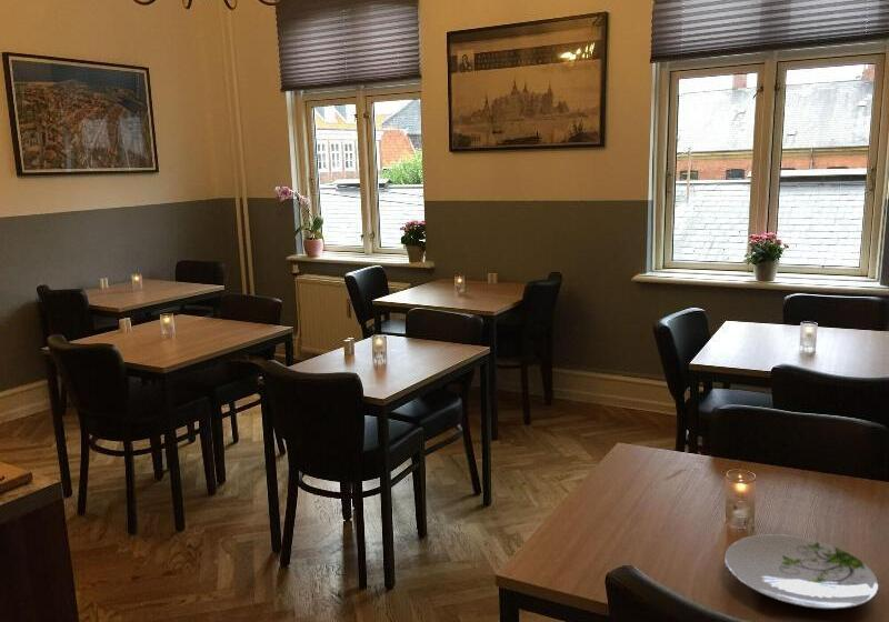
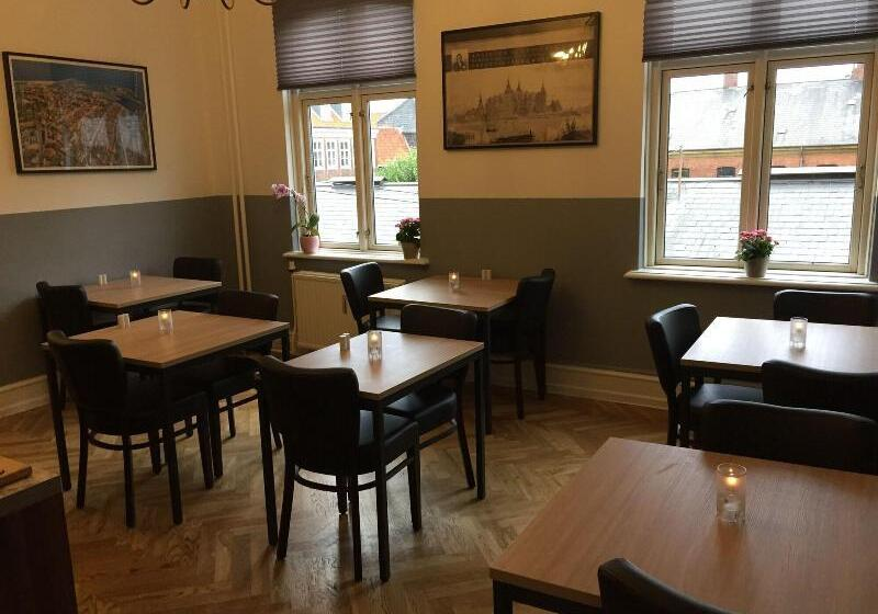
- plate (798, 575)
